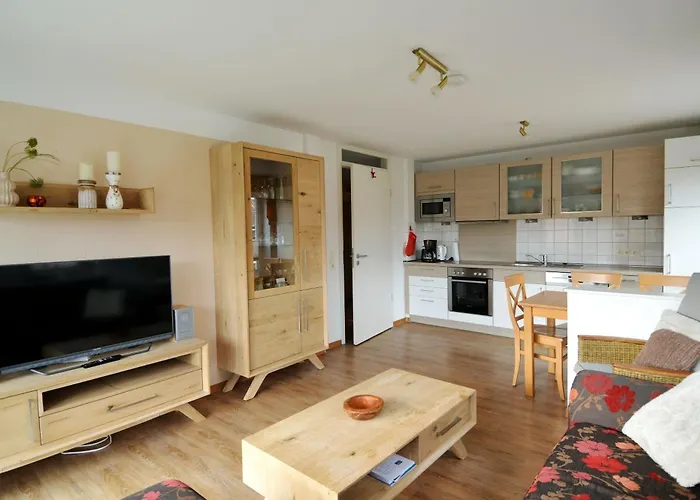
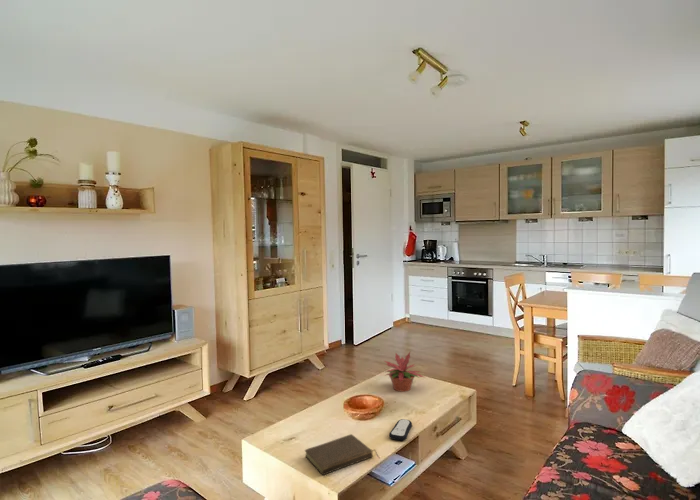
+ book (342, 456)
+ remote control (401, 429)
+ potted plant (402, 369)
